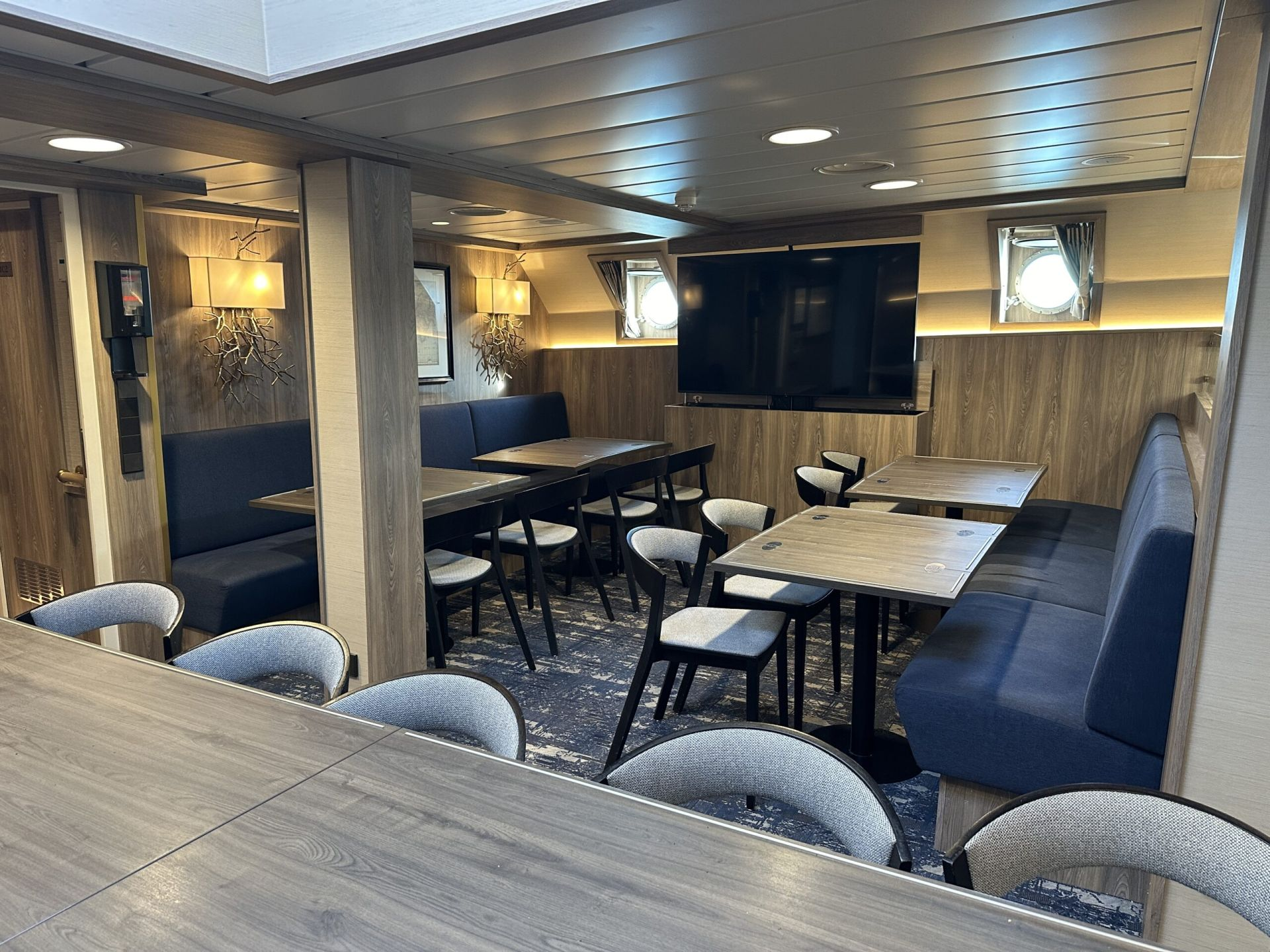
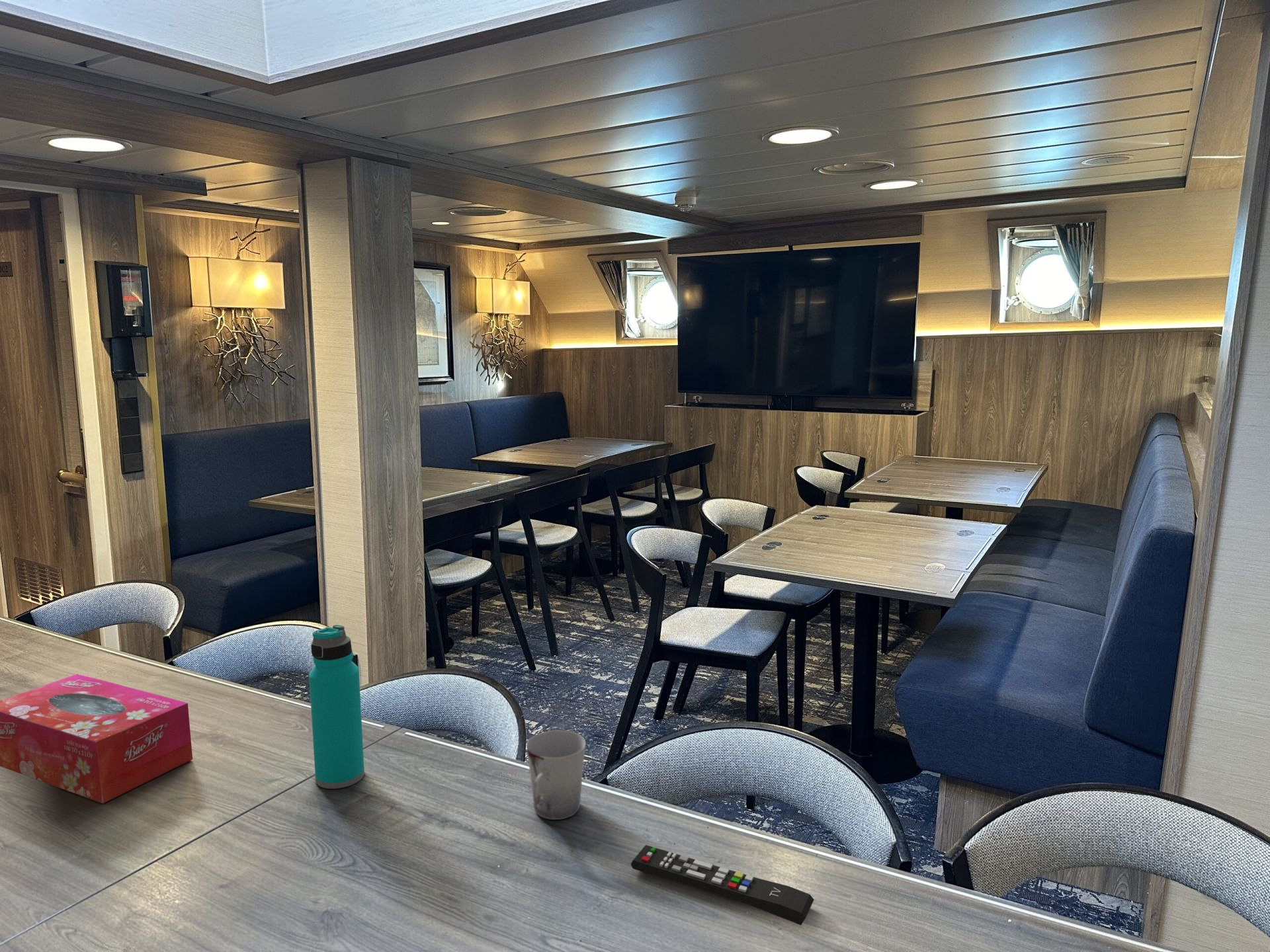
+ remote control (719, 881)
+ water bottle (335, 703)
+ tissue box (89, 733)
+ cup (552, 781)
